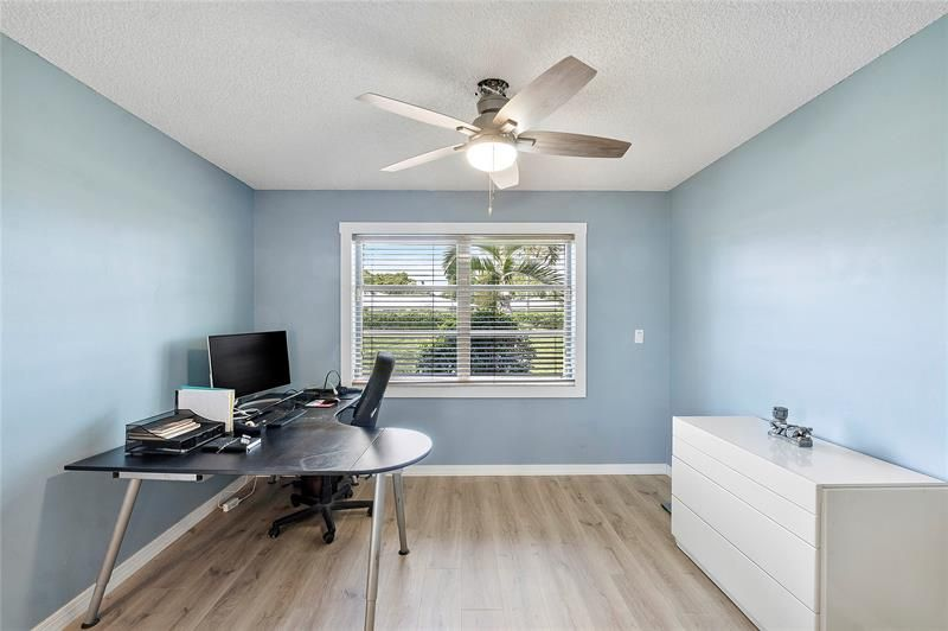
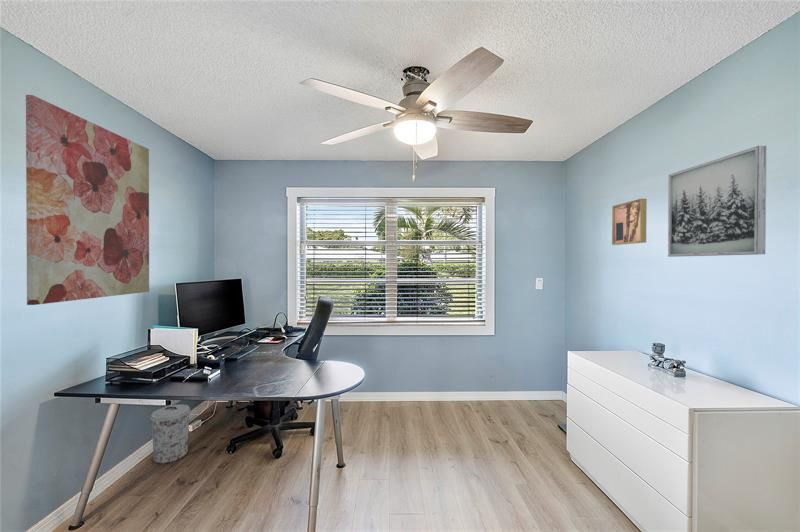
+ wall art (99, 212)
+ wall art (710, 208)
+ wall art (628, 223)
+ trash can (170, 431)
